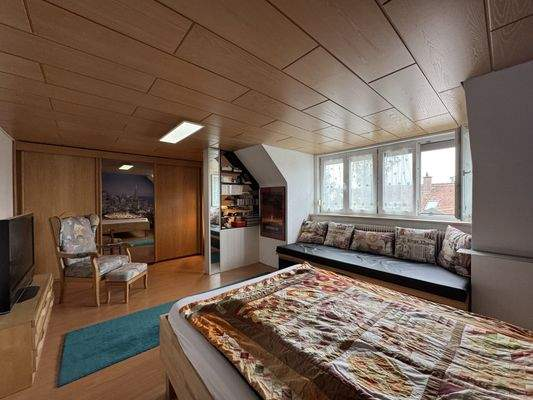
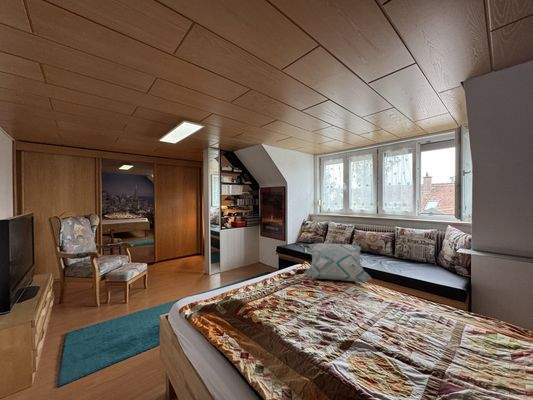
+ decorative pillow (335, 260)
